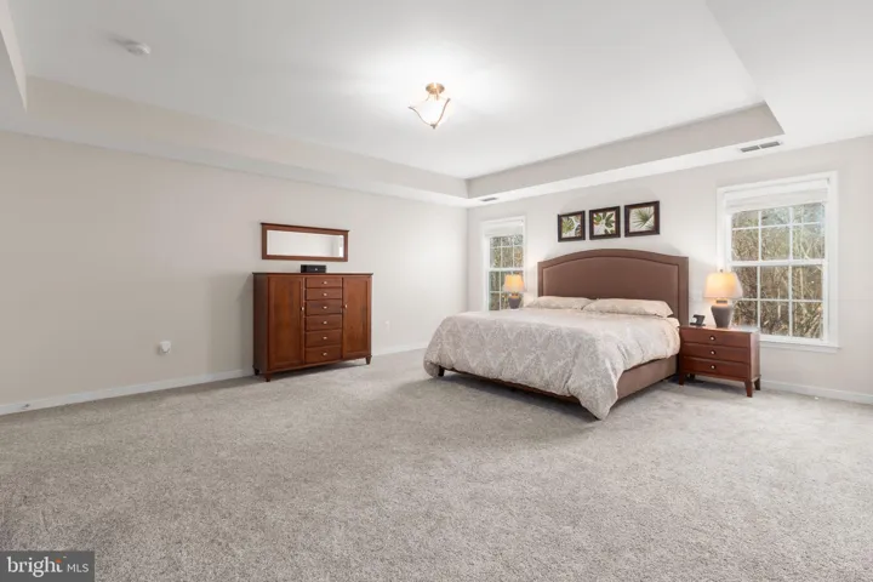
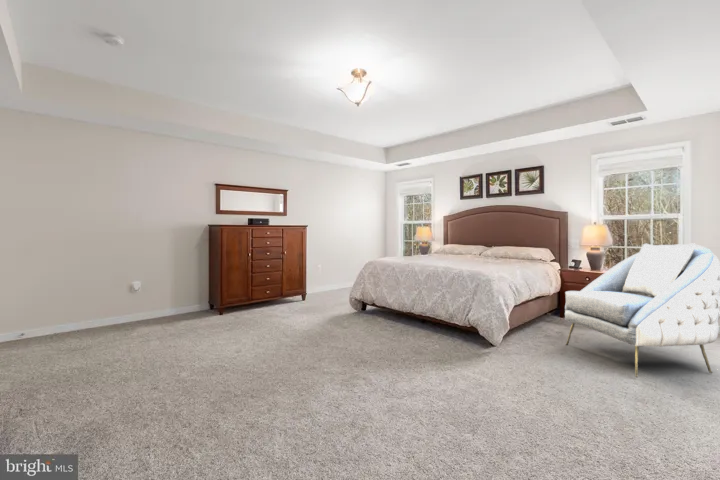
+ armchair (641, 300)
